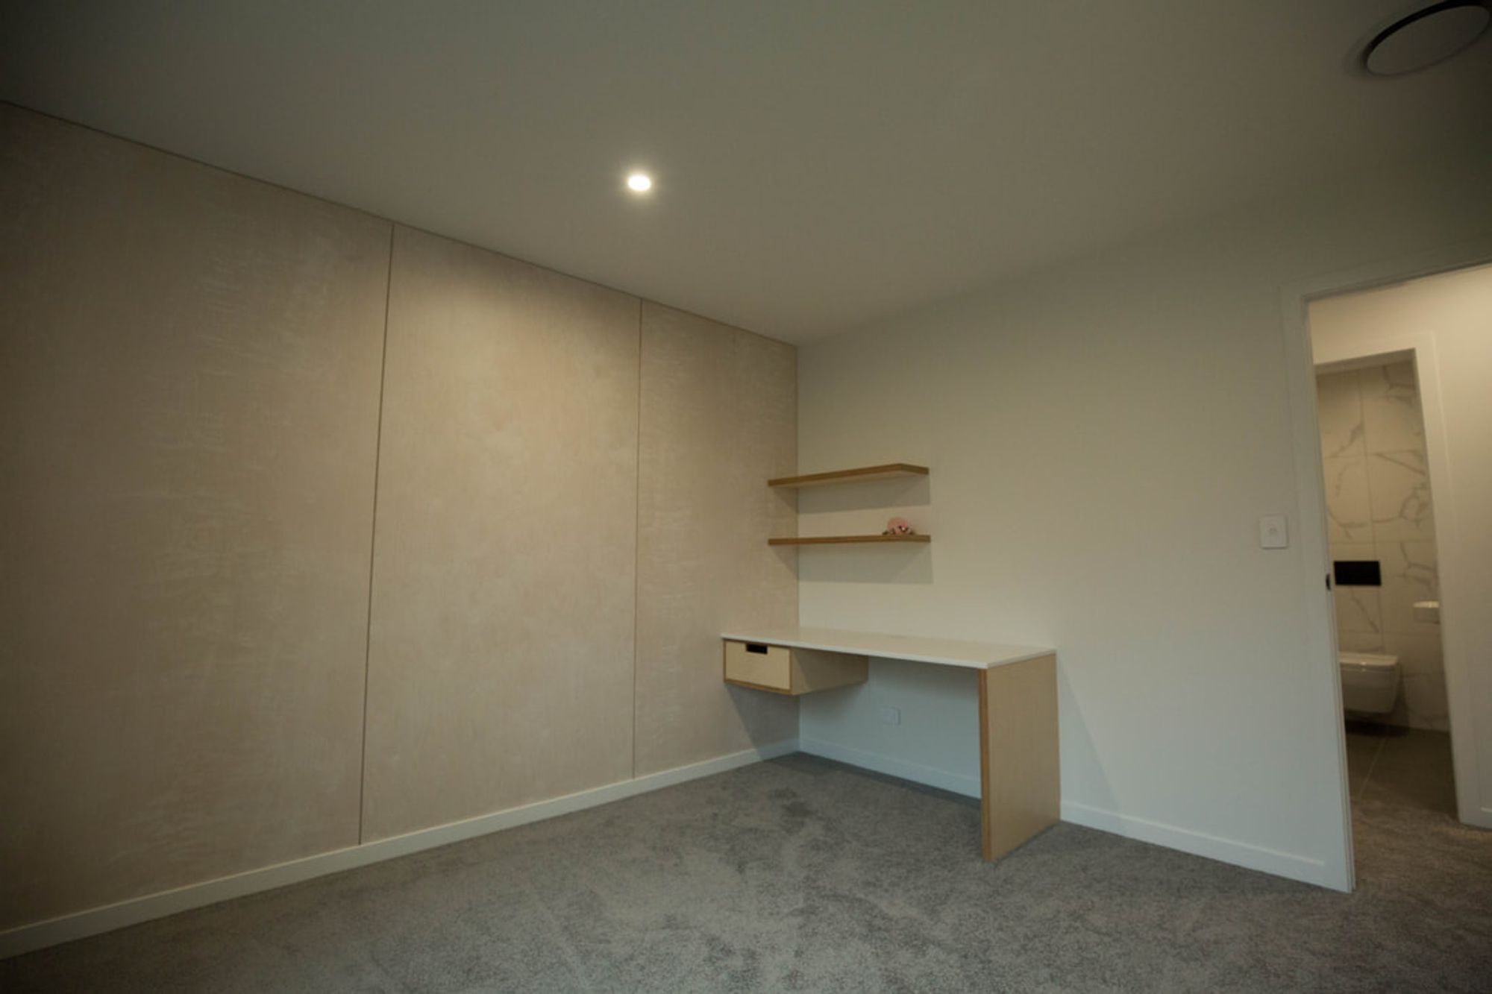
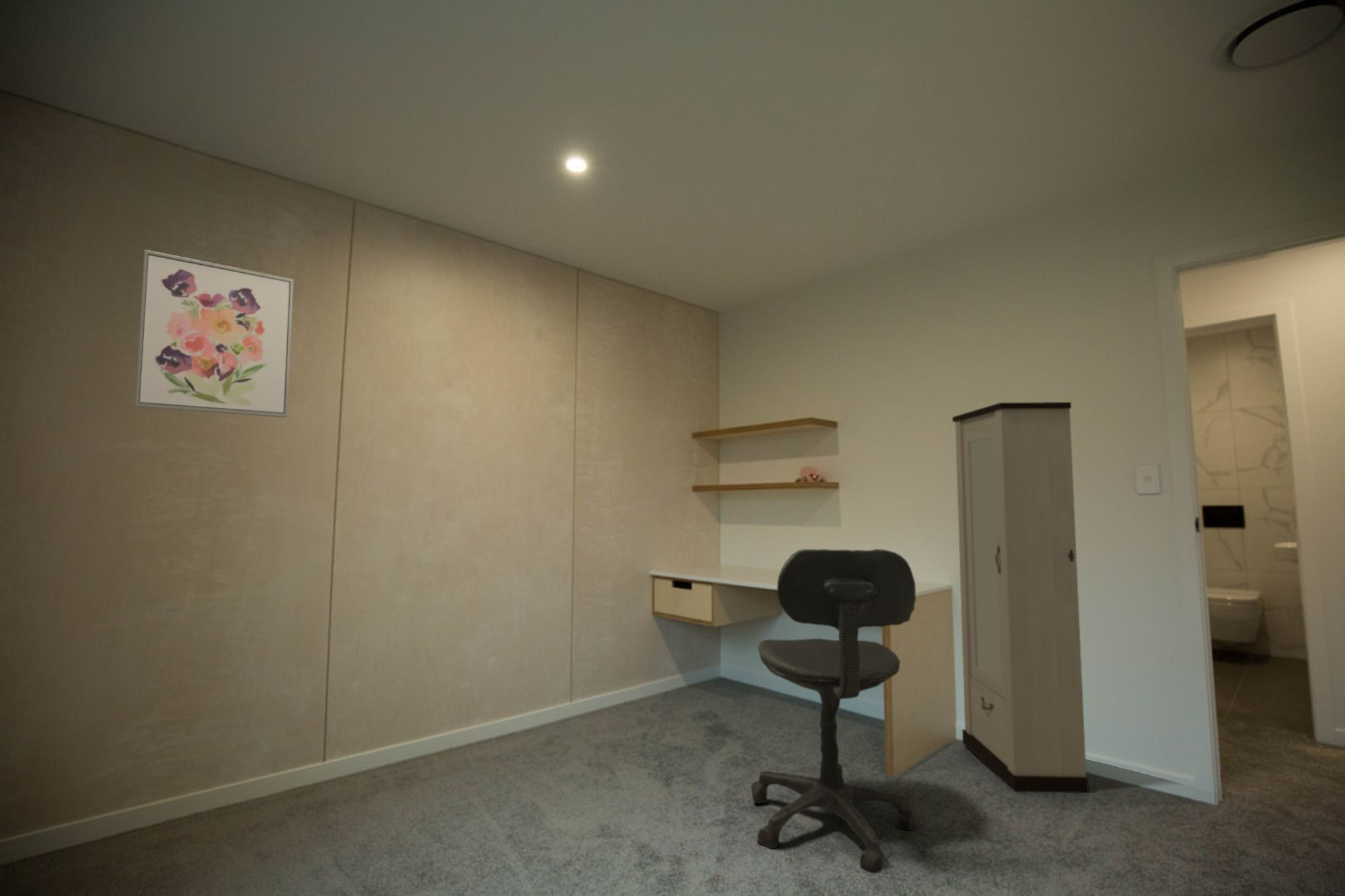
+ wall art (219, 339)
+ office chair (831, 682)
+ cabinet (1013, 585)
